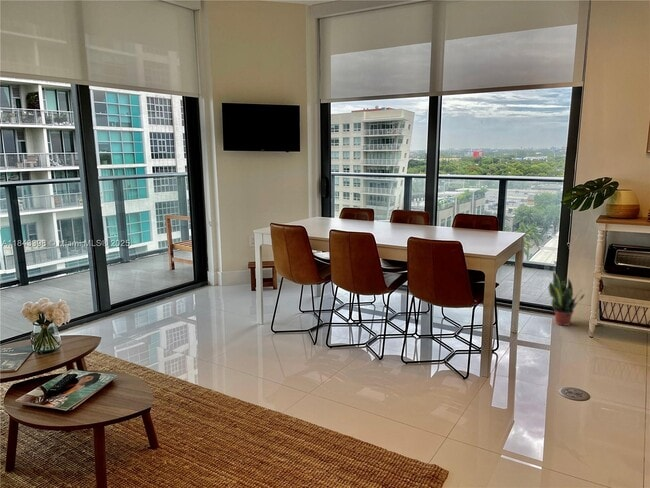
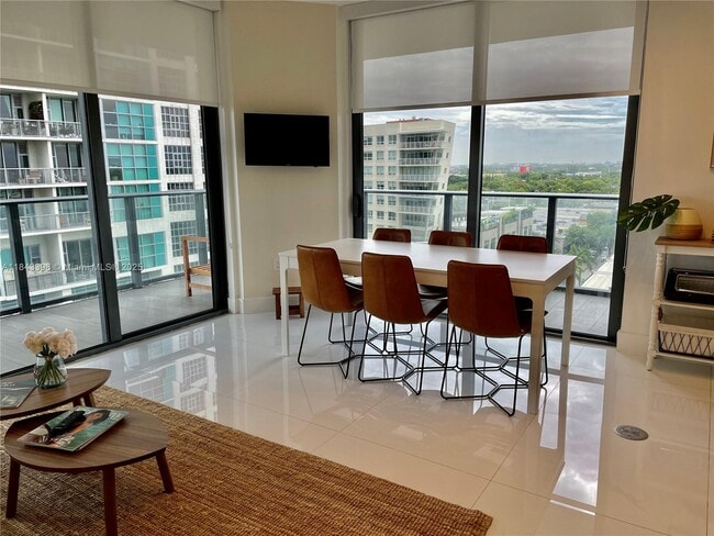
- potted plant (564, 299)
